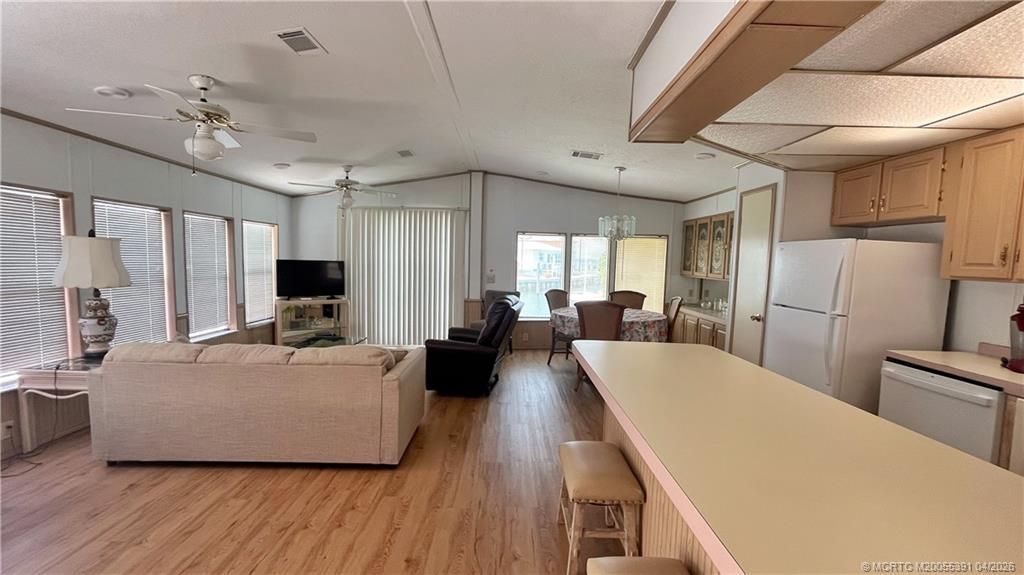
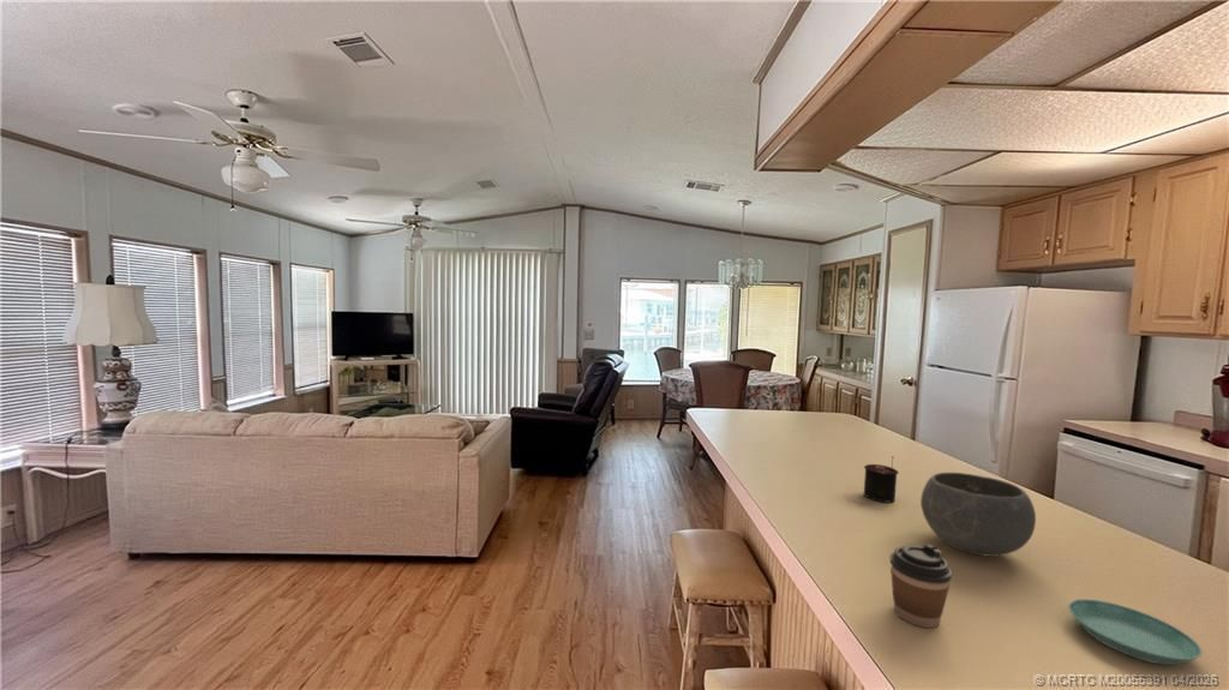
+ coffee cup (918, 581)
+ bowl (973, 515)
+ saucer (1129, 632)
+ candle (880, 475)
